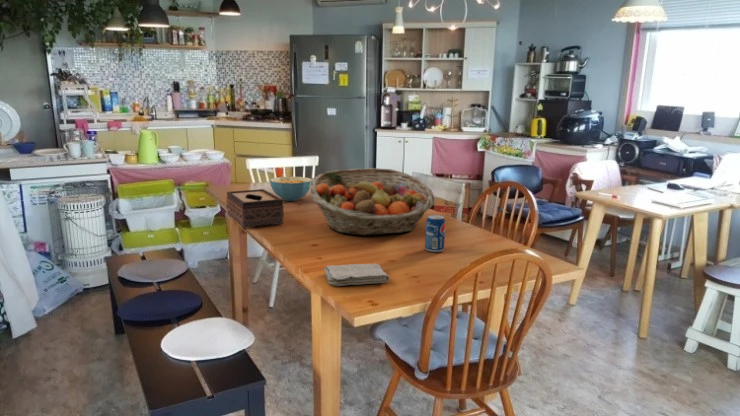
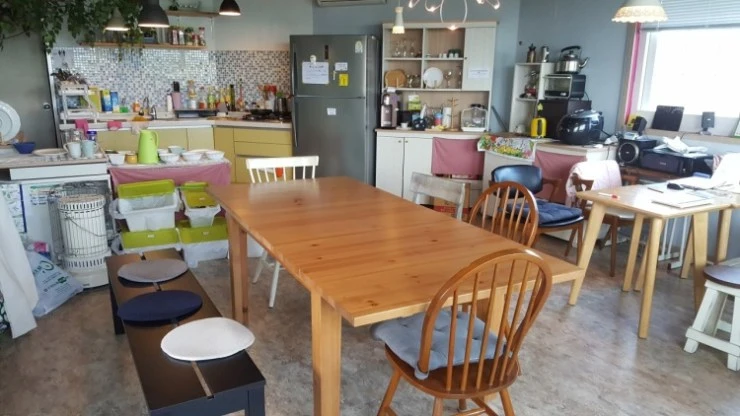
- tissue box (254, 207)
- fruit basket (371, 200)
- cereal bowl (291, 189)
- beverage can (435, 233)
- washcloth (355, 273)
